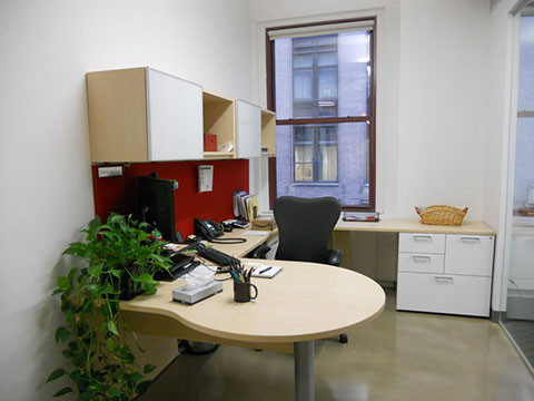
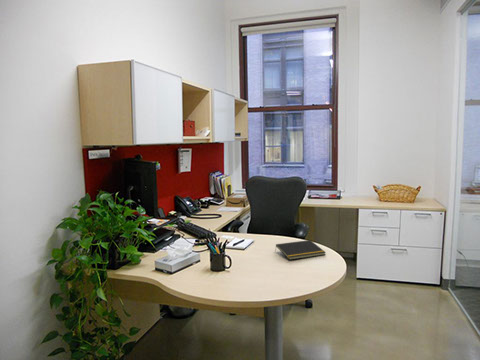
+ notepad (300, 249)
